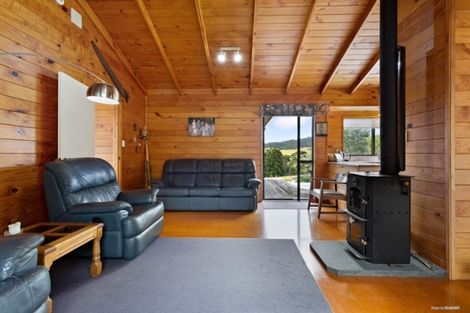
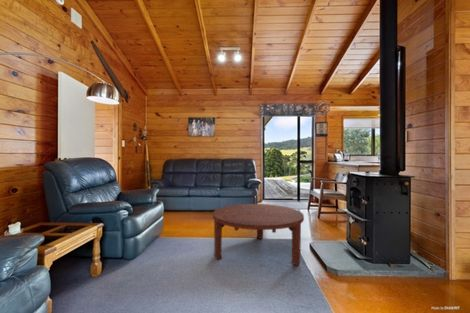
+ coffee table (257, 232)
